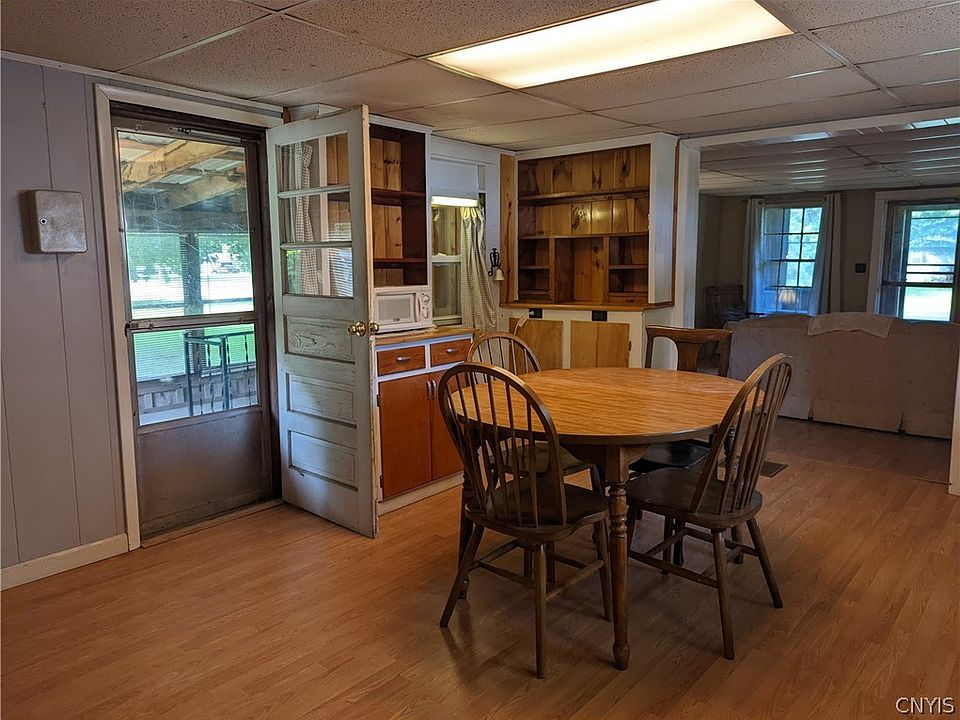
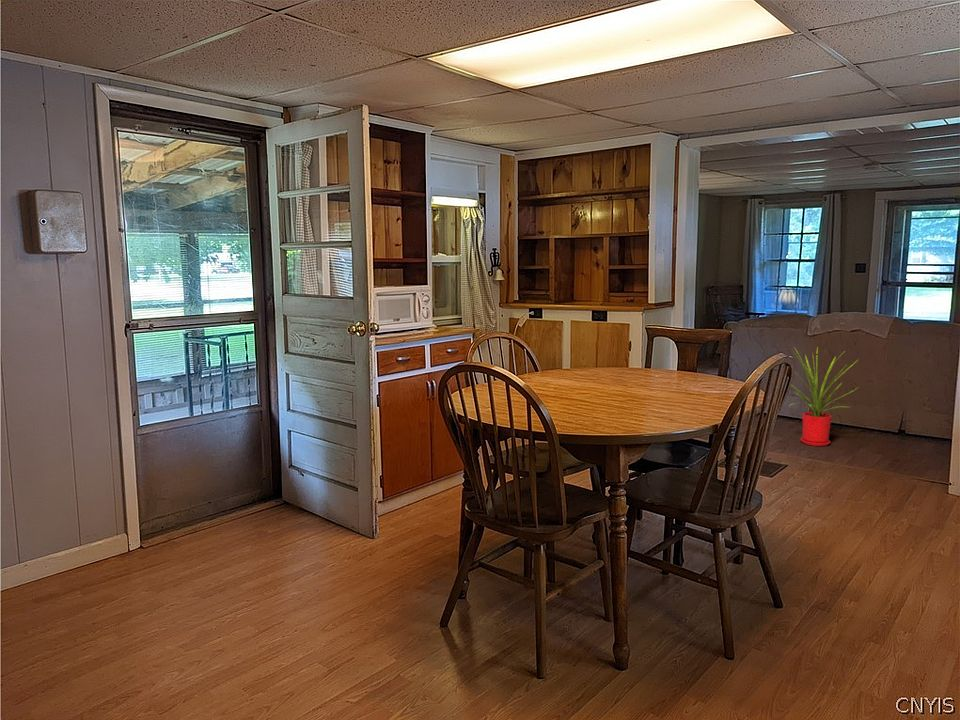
+ house plant (819, 396)
